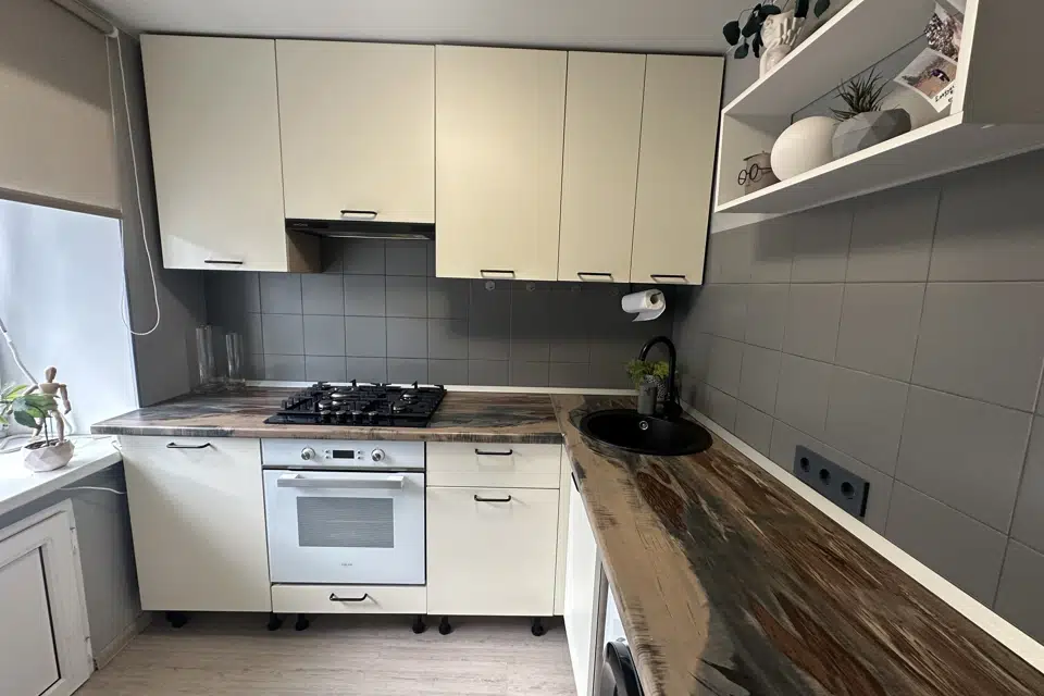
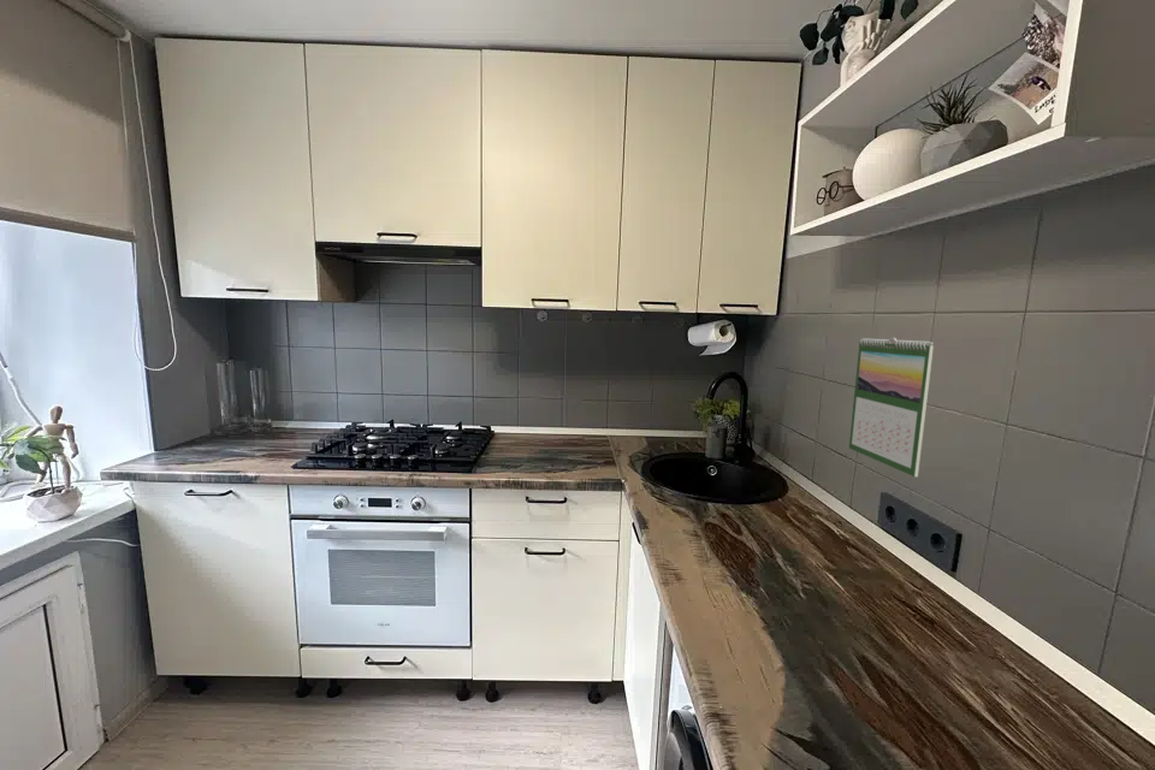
+ calendar (886, 399)
